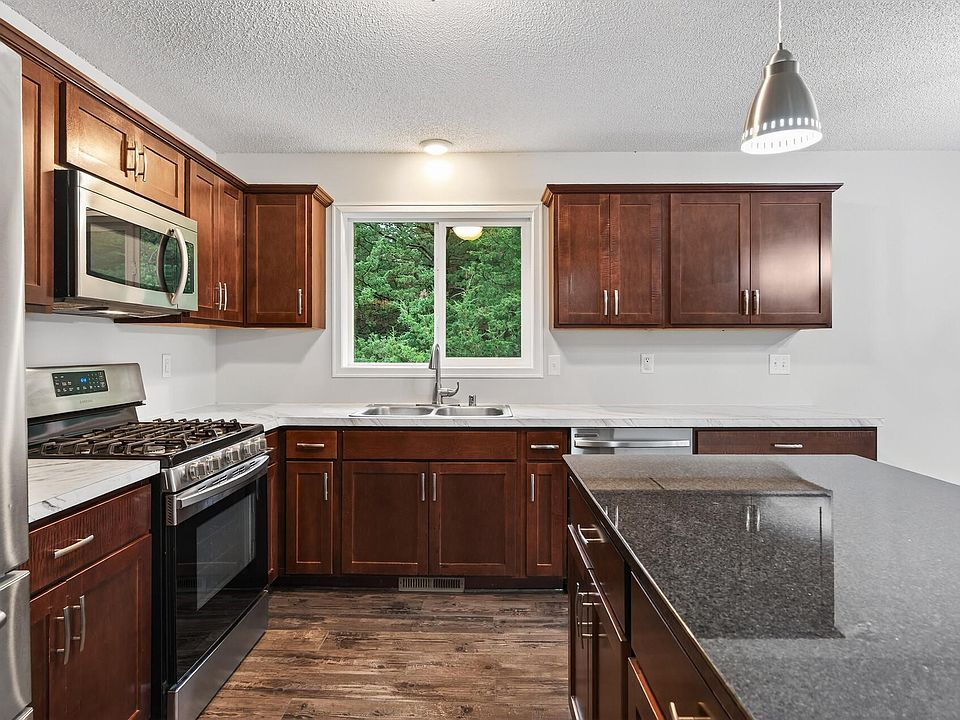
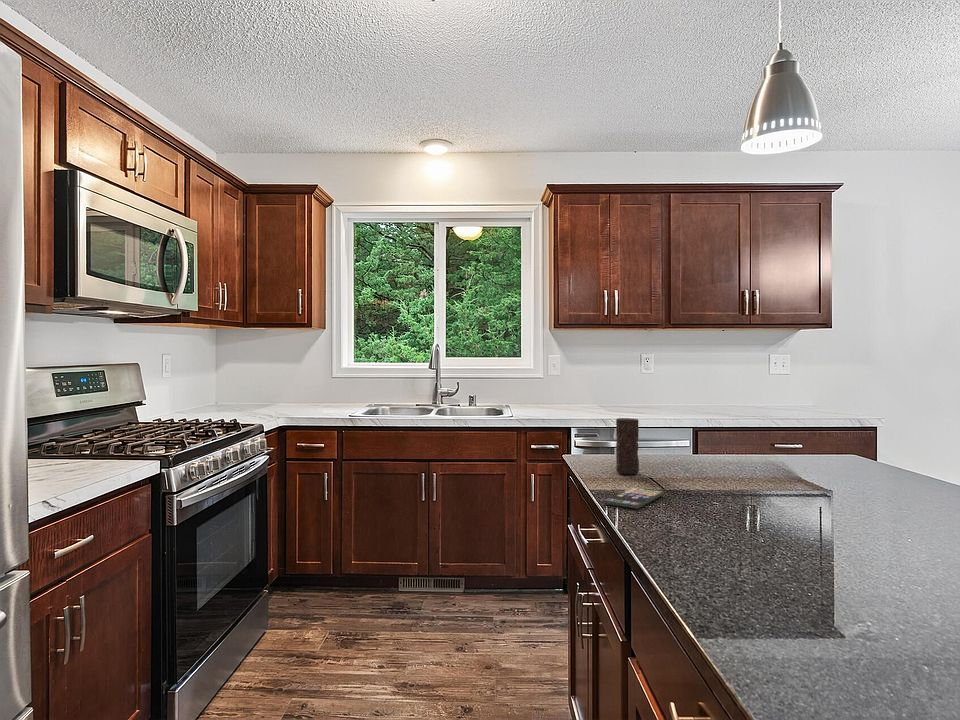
+ smartphone (634, 497)
+ candle (627, 445)
